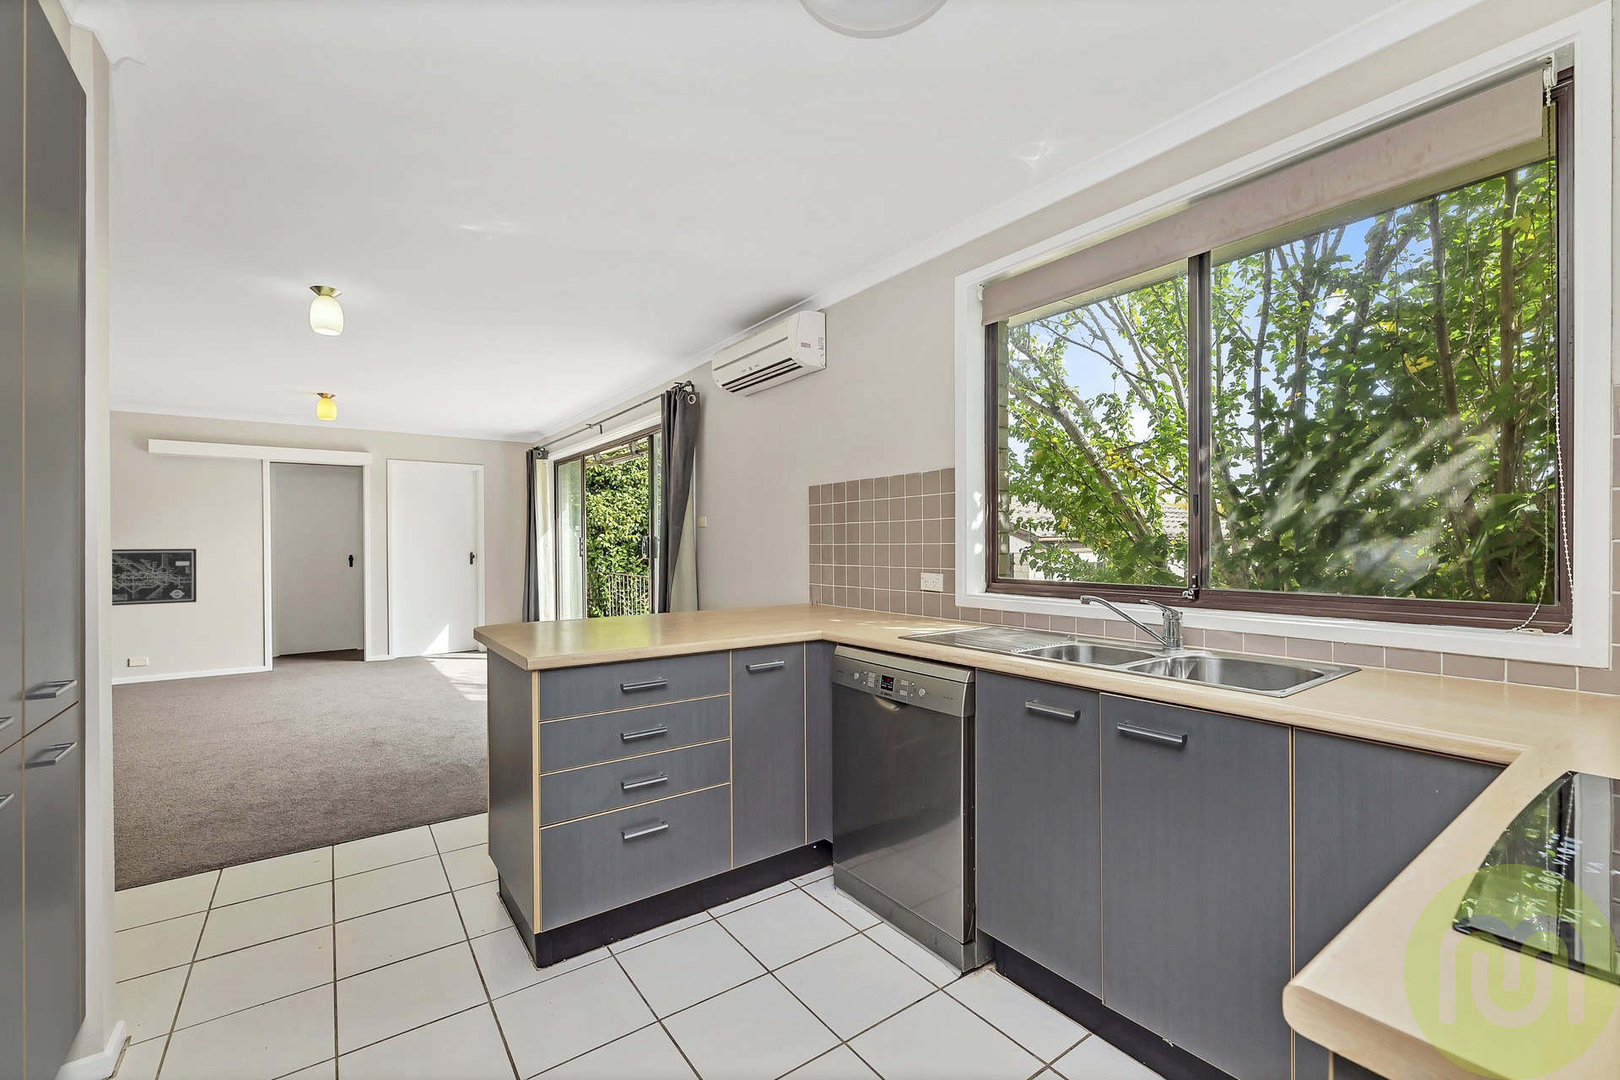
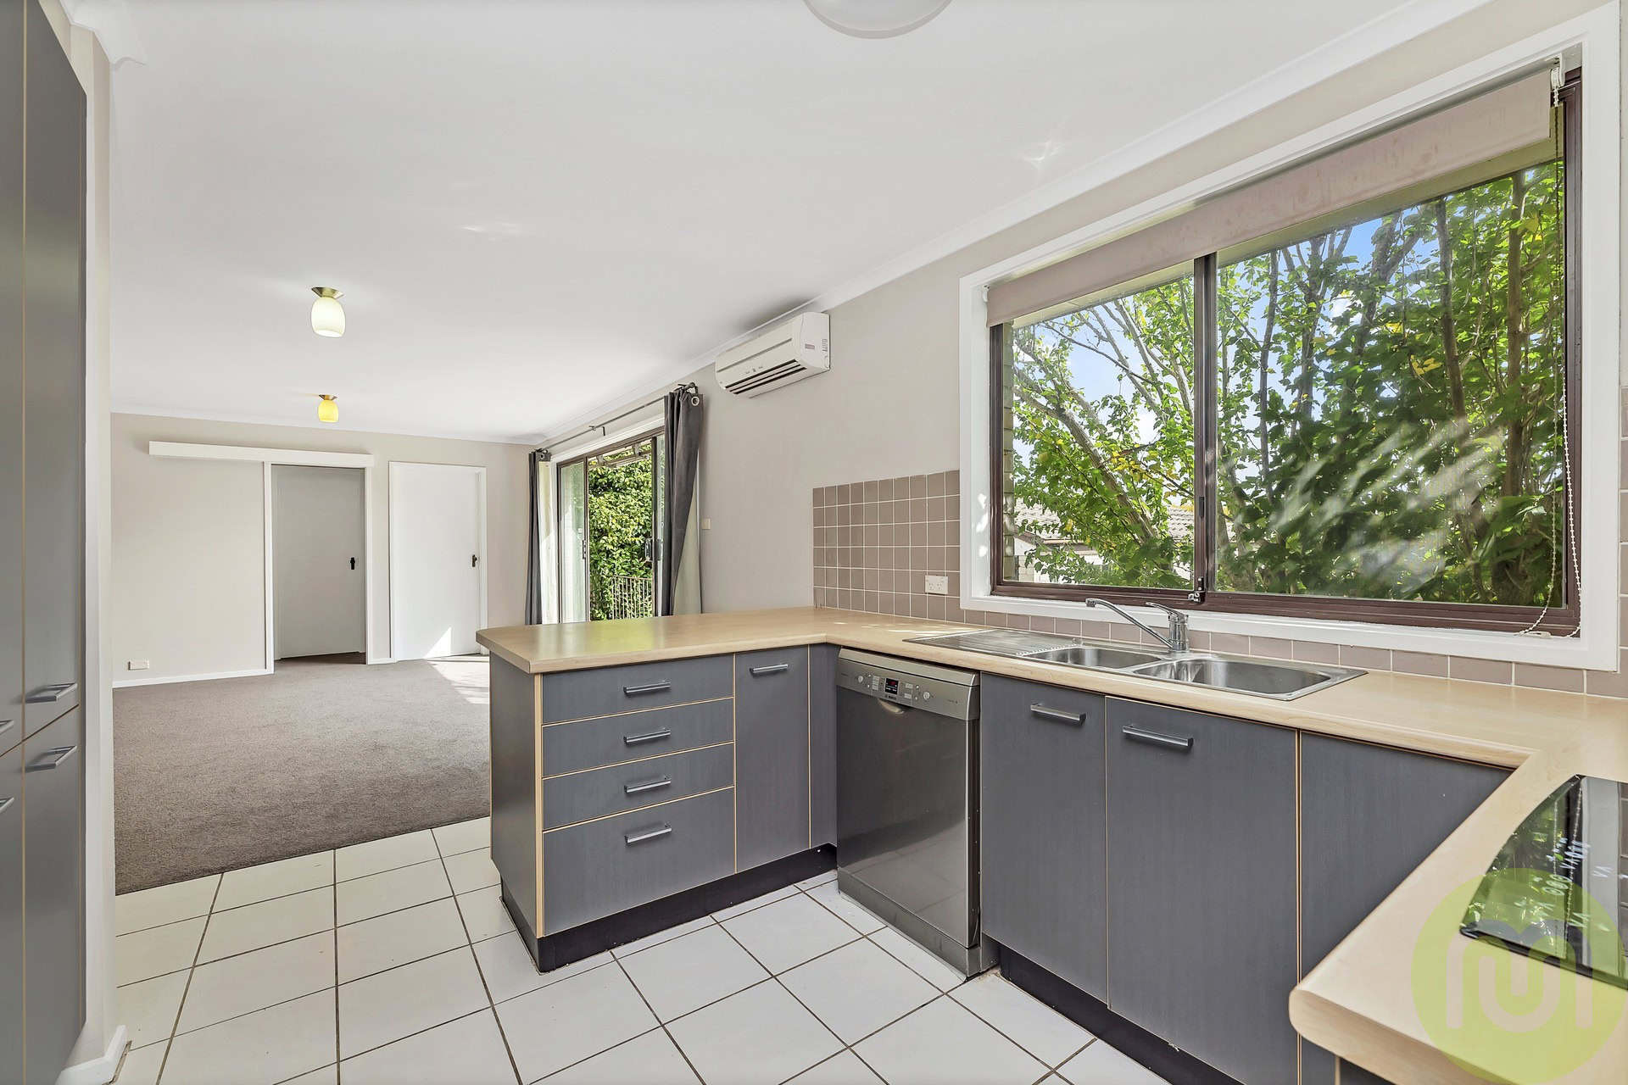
- wall art (142, 576)
